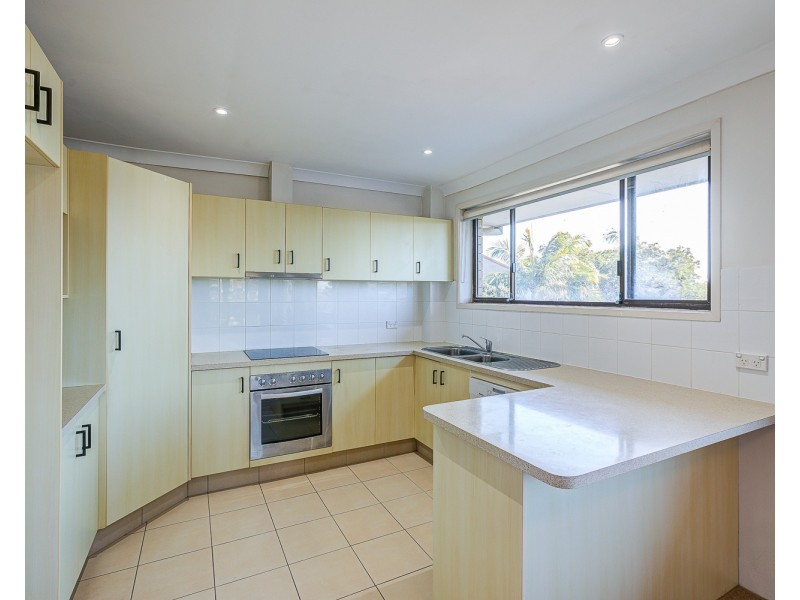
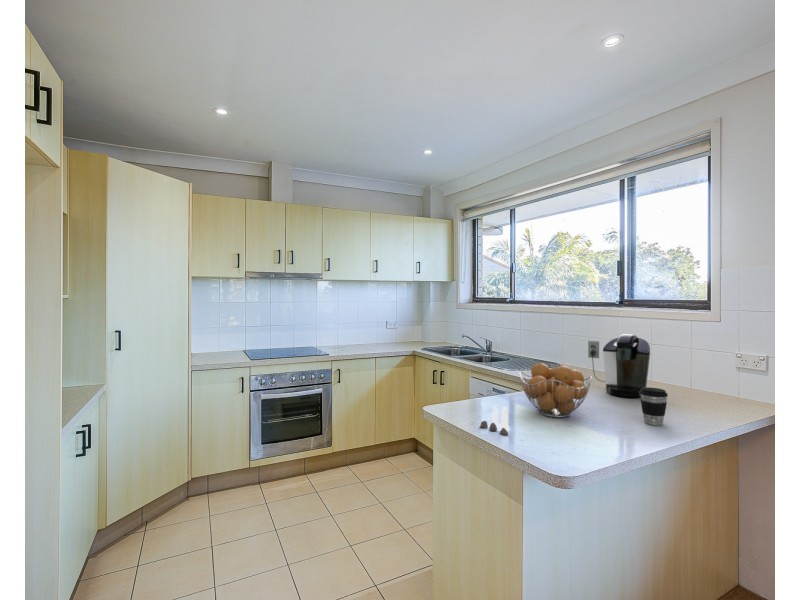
+ salt and pepper shaker set (497, 418)
+ coffee cup (653, 406)
+ coffee maker (614, 362)
+ fruit basket (554, 388)
